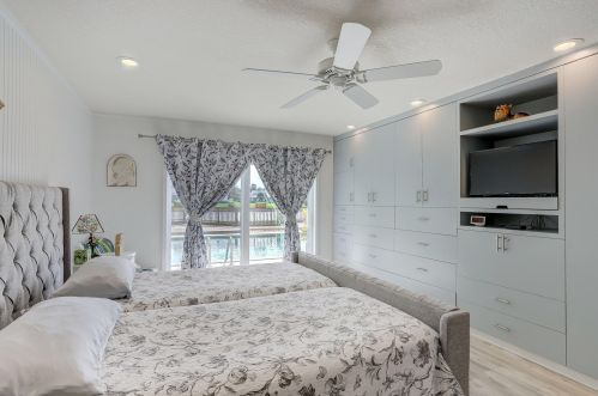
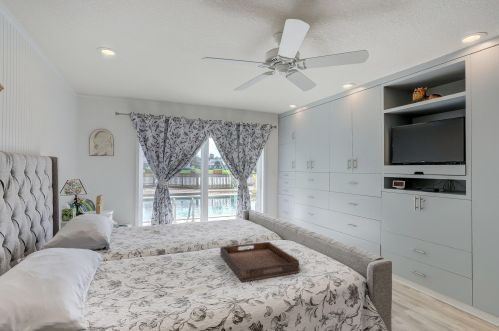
+ serving tray (257, 258)
